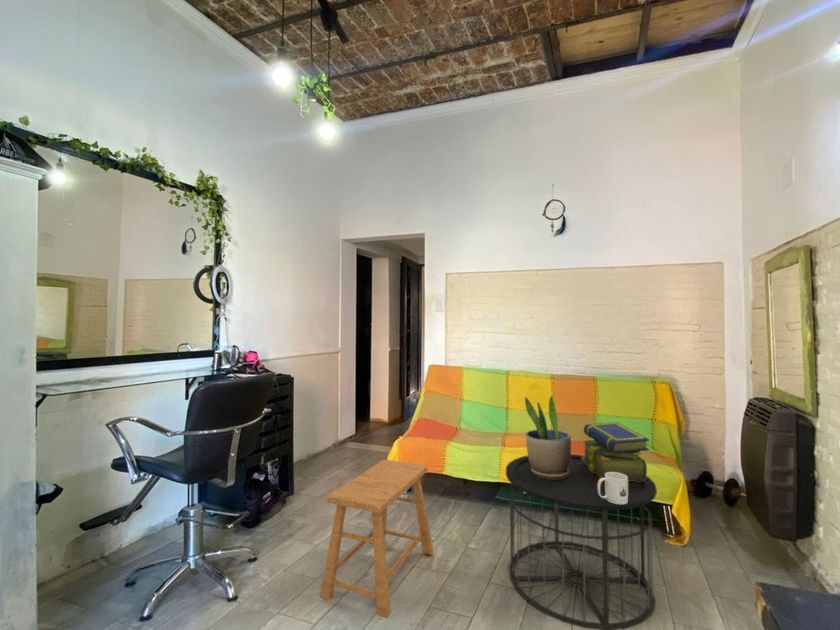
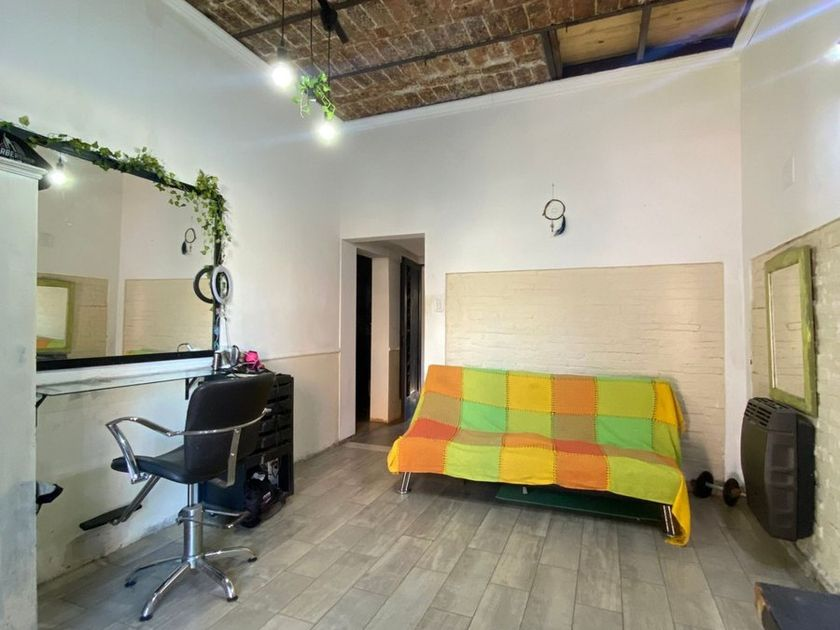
- side table (571, 527)
- mug (612, 487)
- stack of books (614, 449)
- stool (381, 525)
- potted plant (547, 429)
